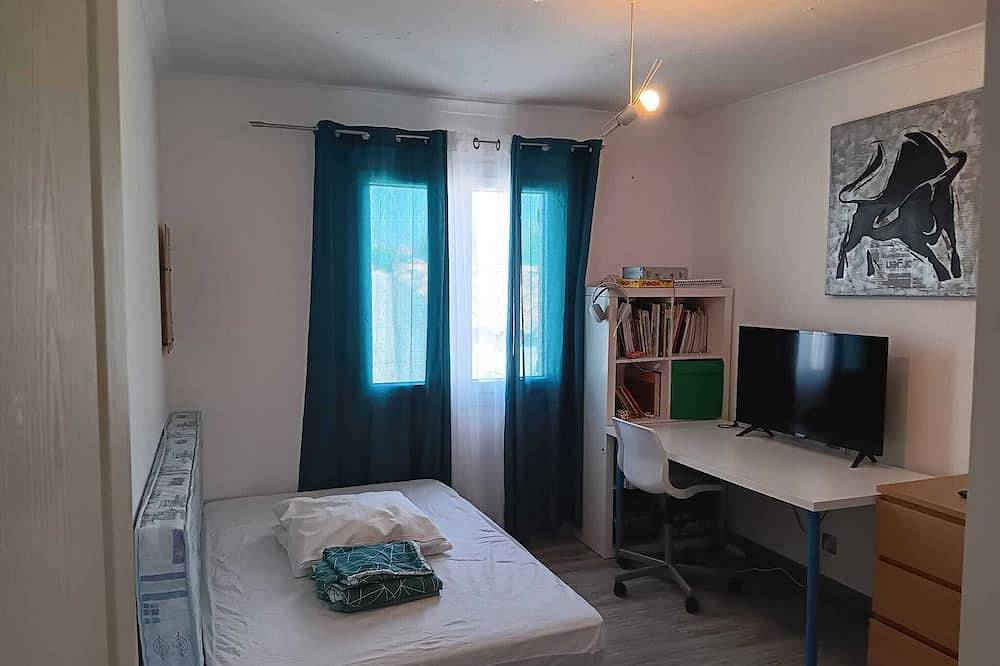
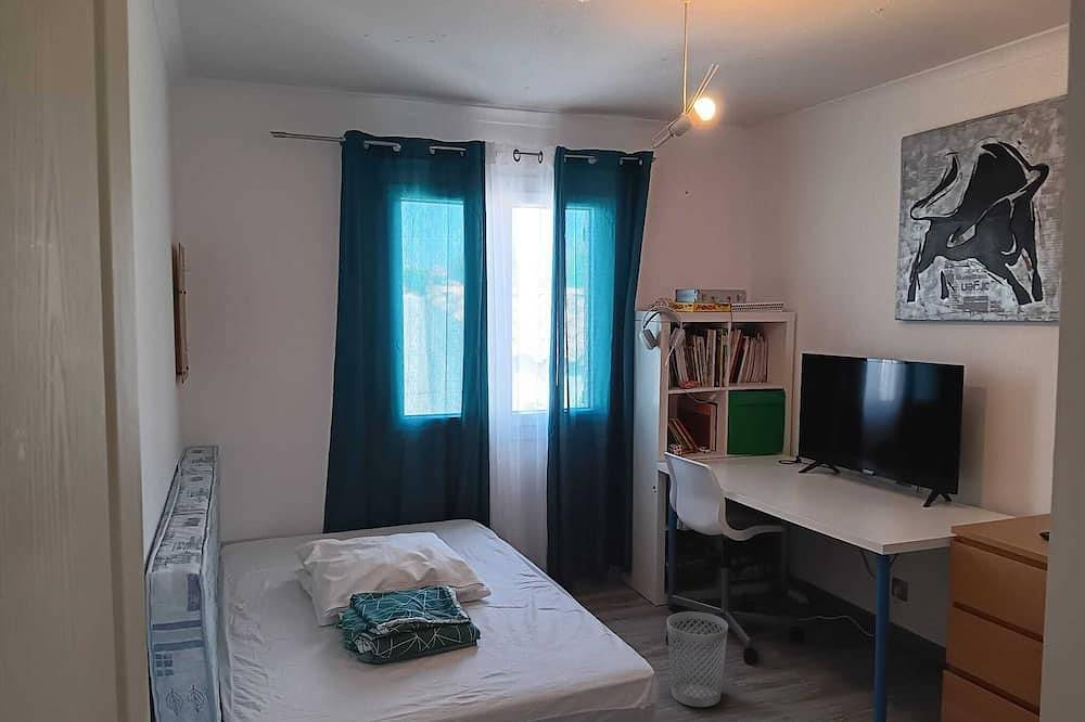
+ wastebasket (697, 659)
